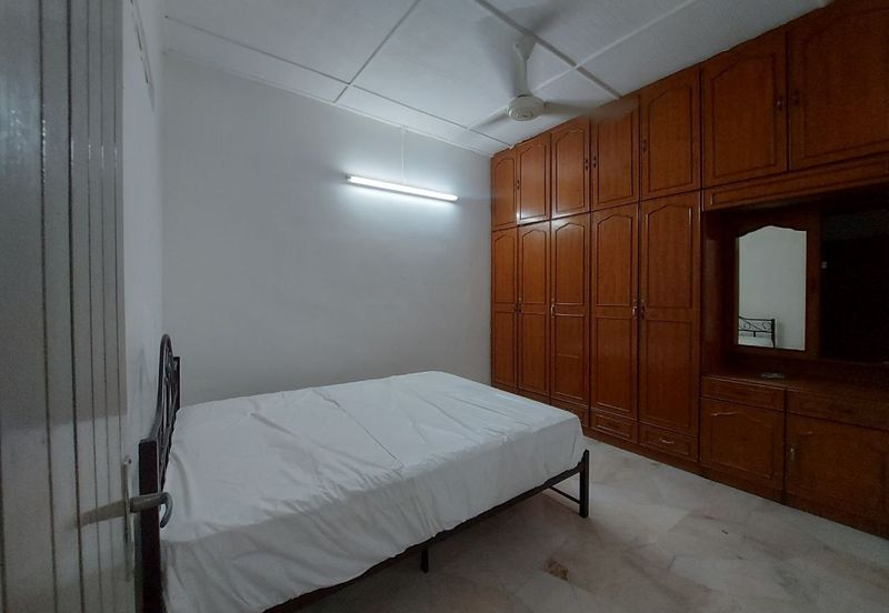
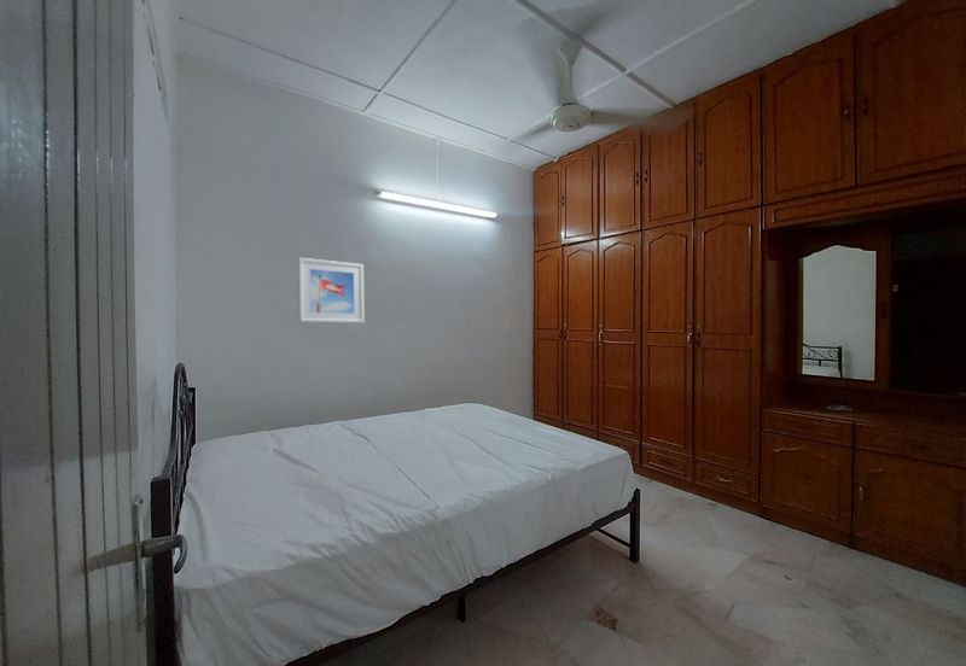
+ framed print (332, 291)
